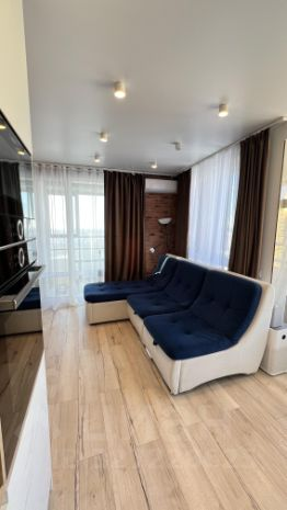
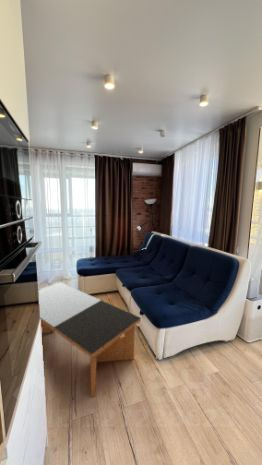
+ coffee table (71, 326)
